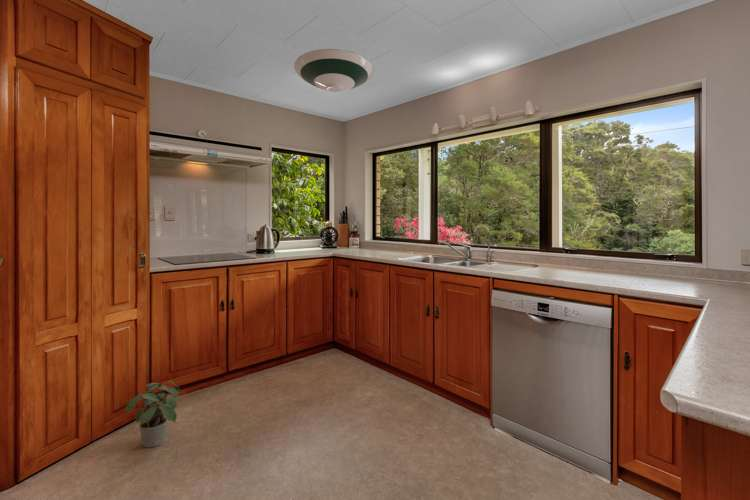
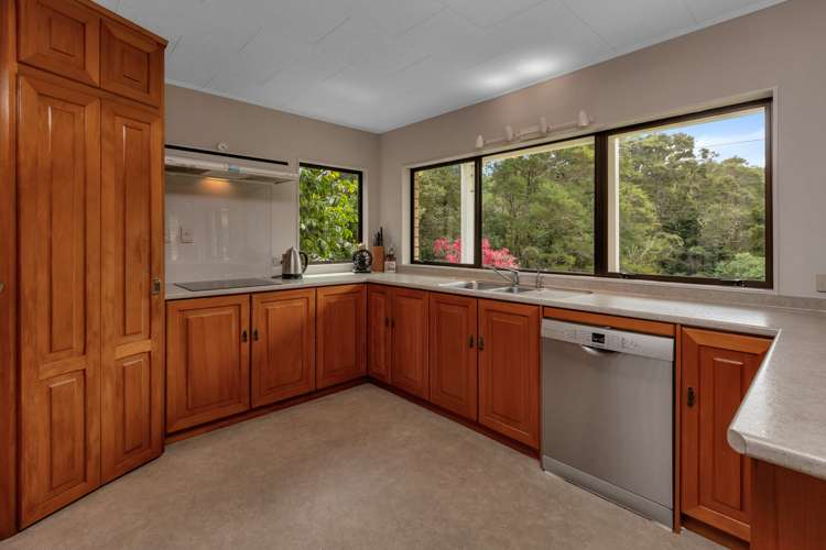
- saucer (334, 79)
- potted plant (155, 415)
